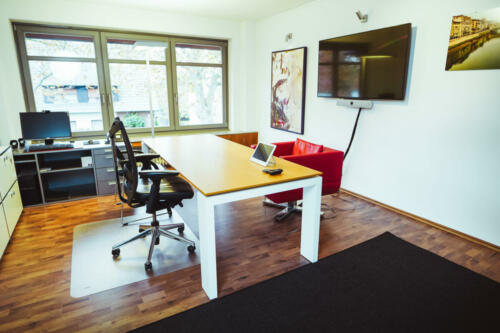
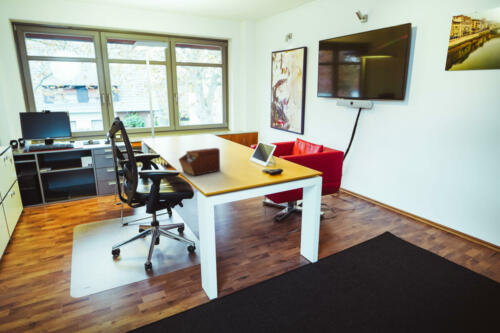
+ sewing box (198, 160)
